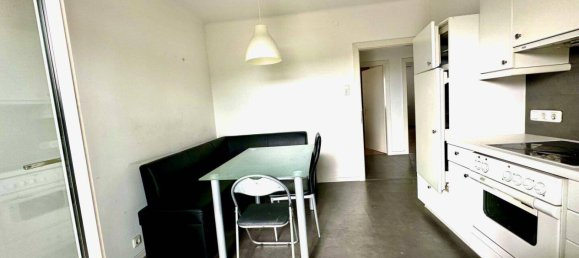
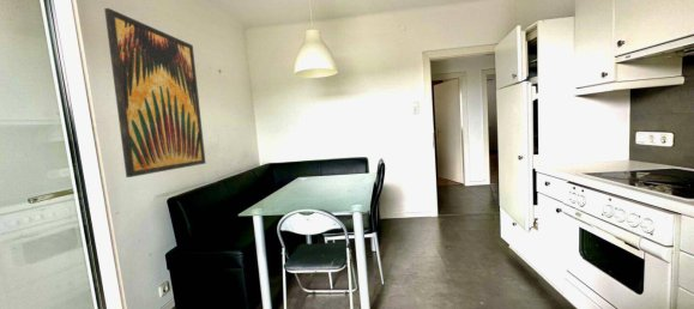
+ wall art (164, 101)
